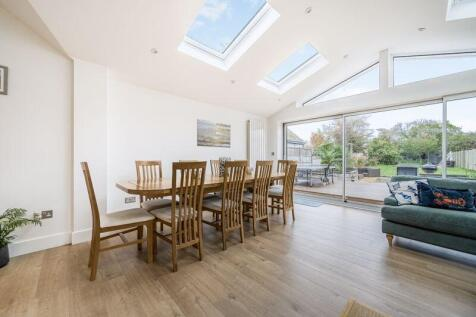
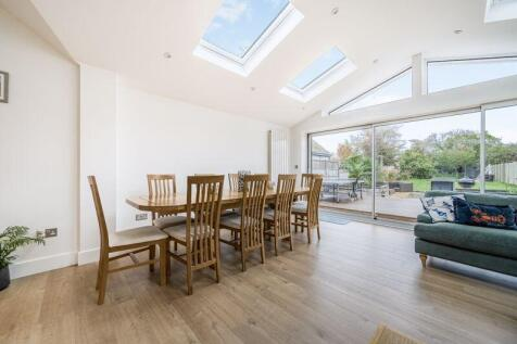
- wall art (214, 134)
